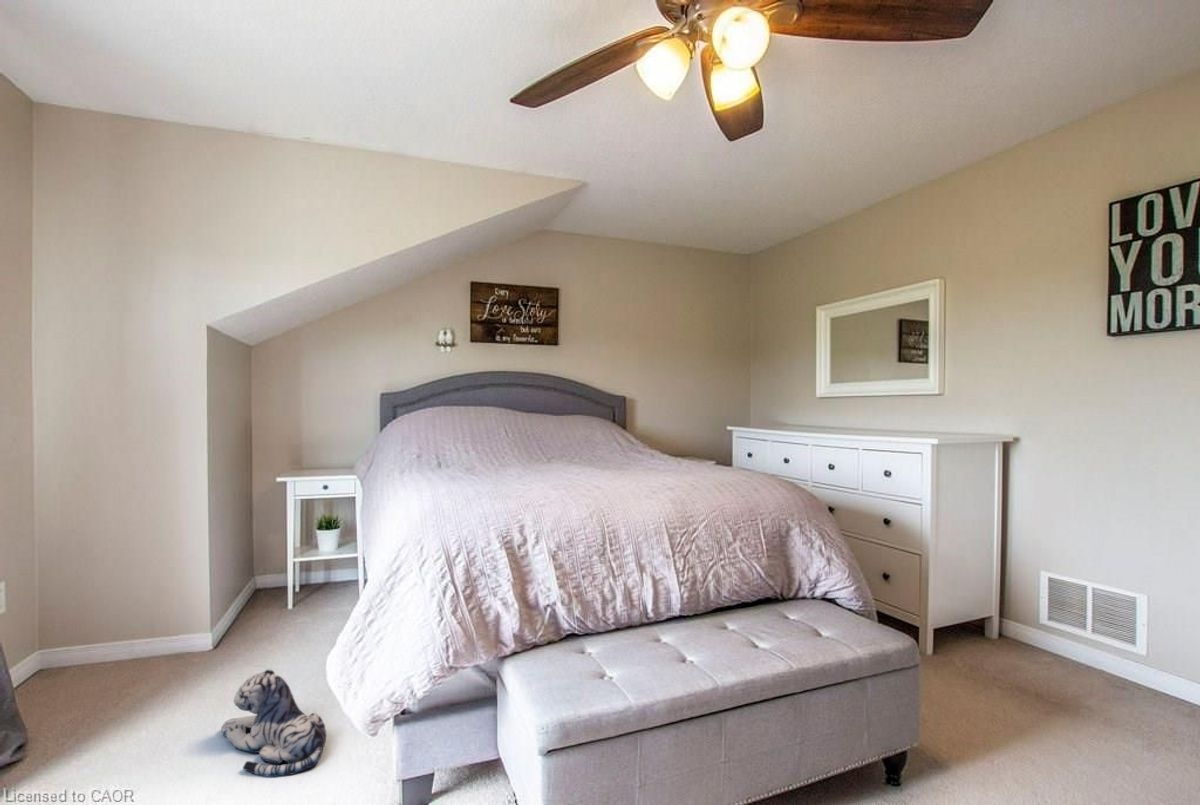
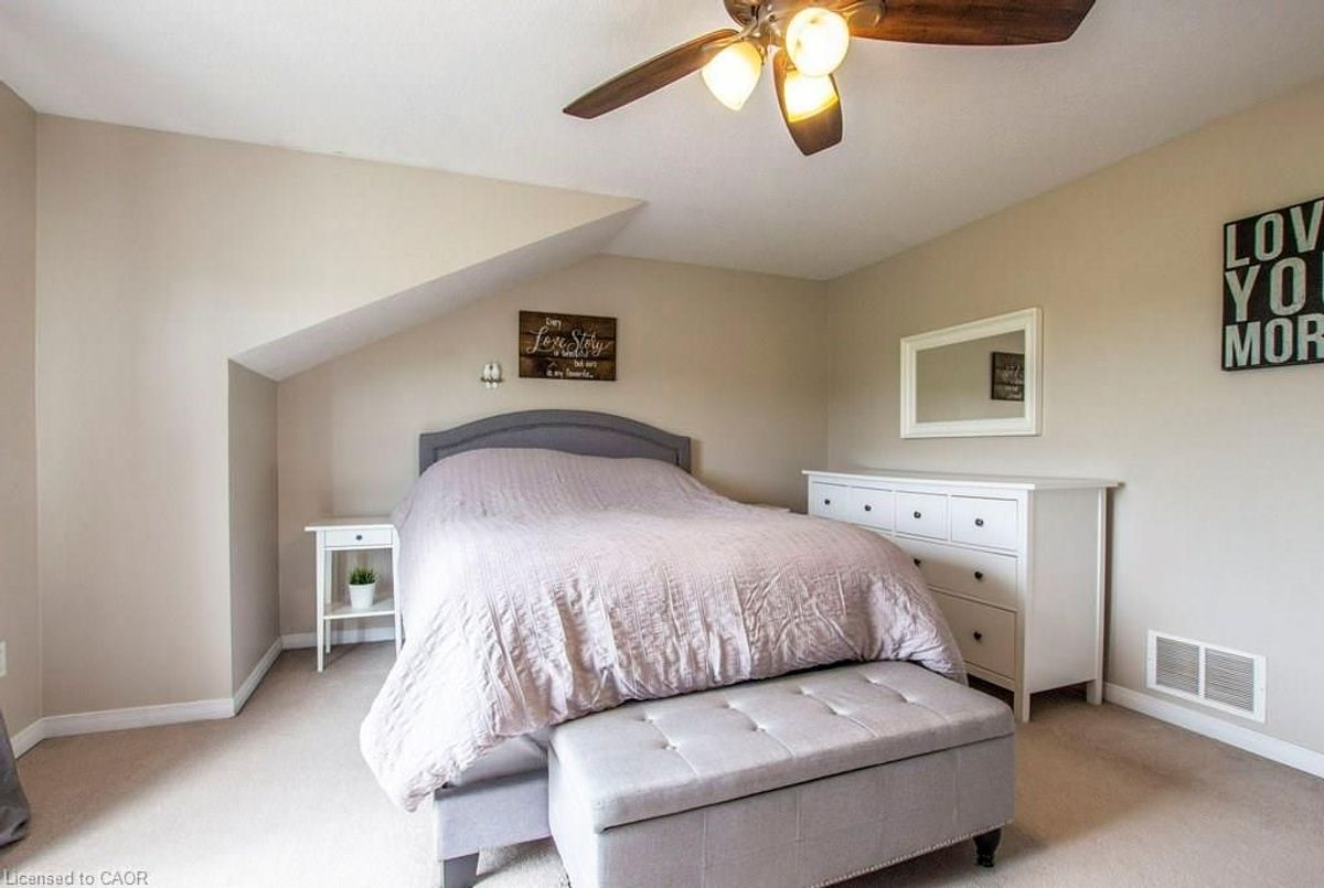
- plush toy (267, 712)
